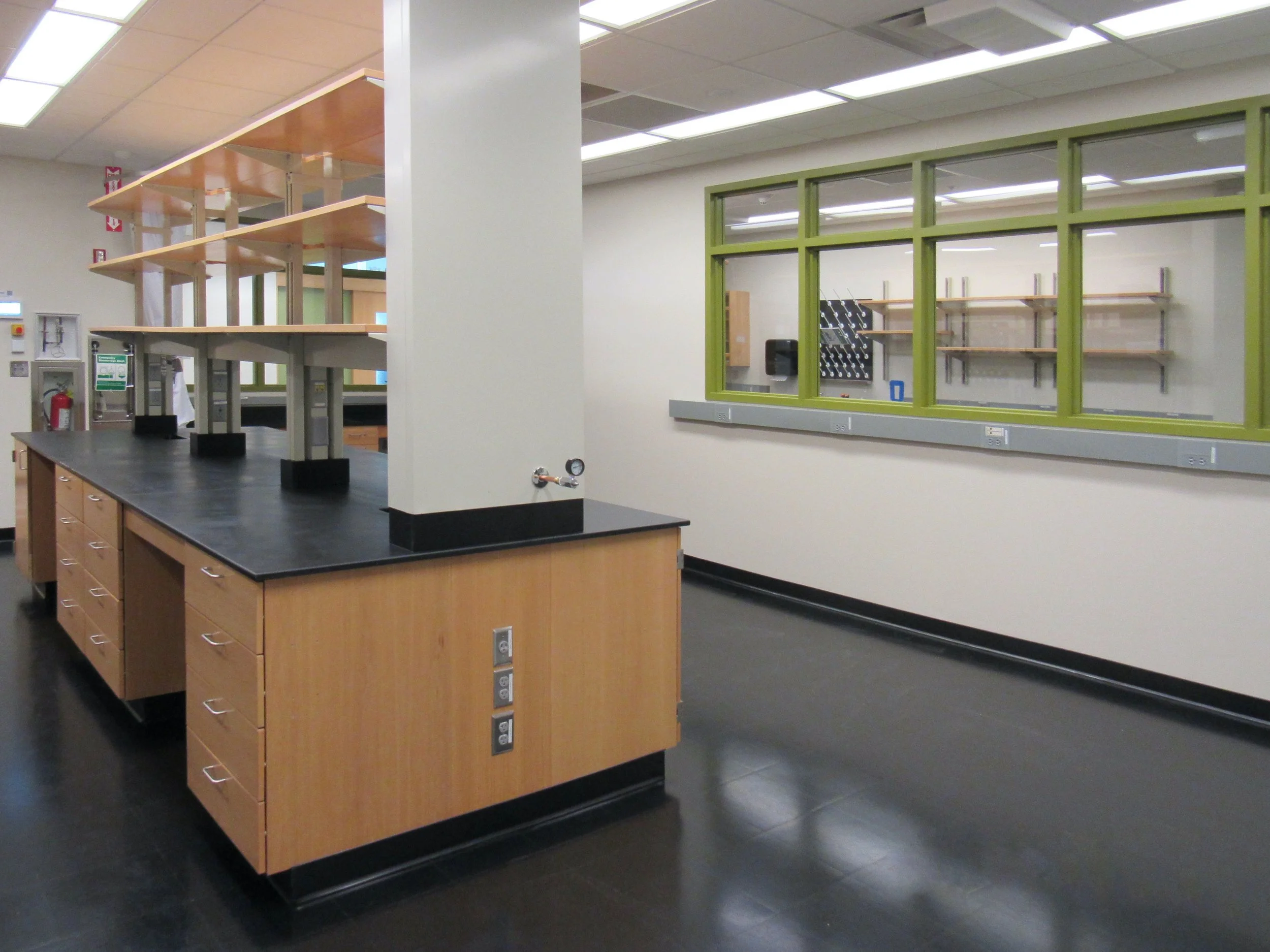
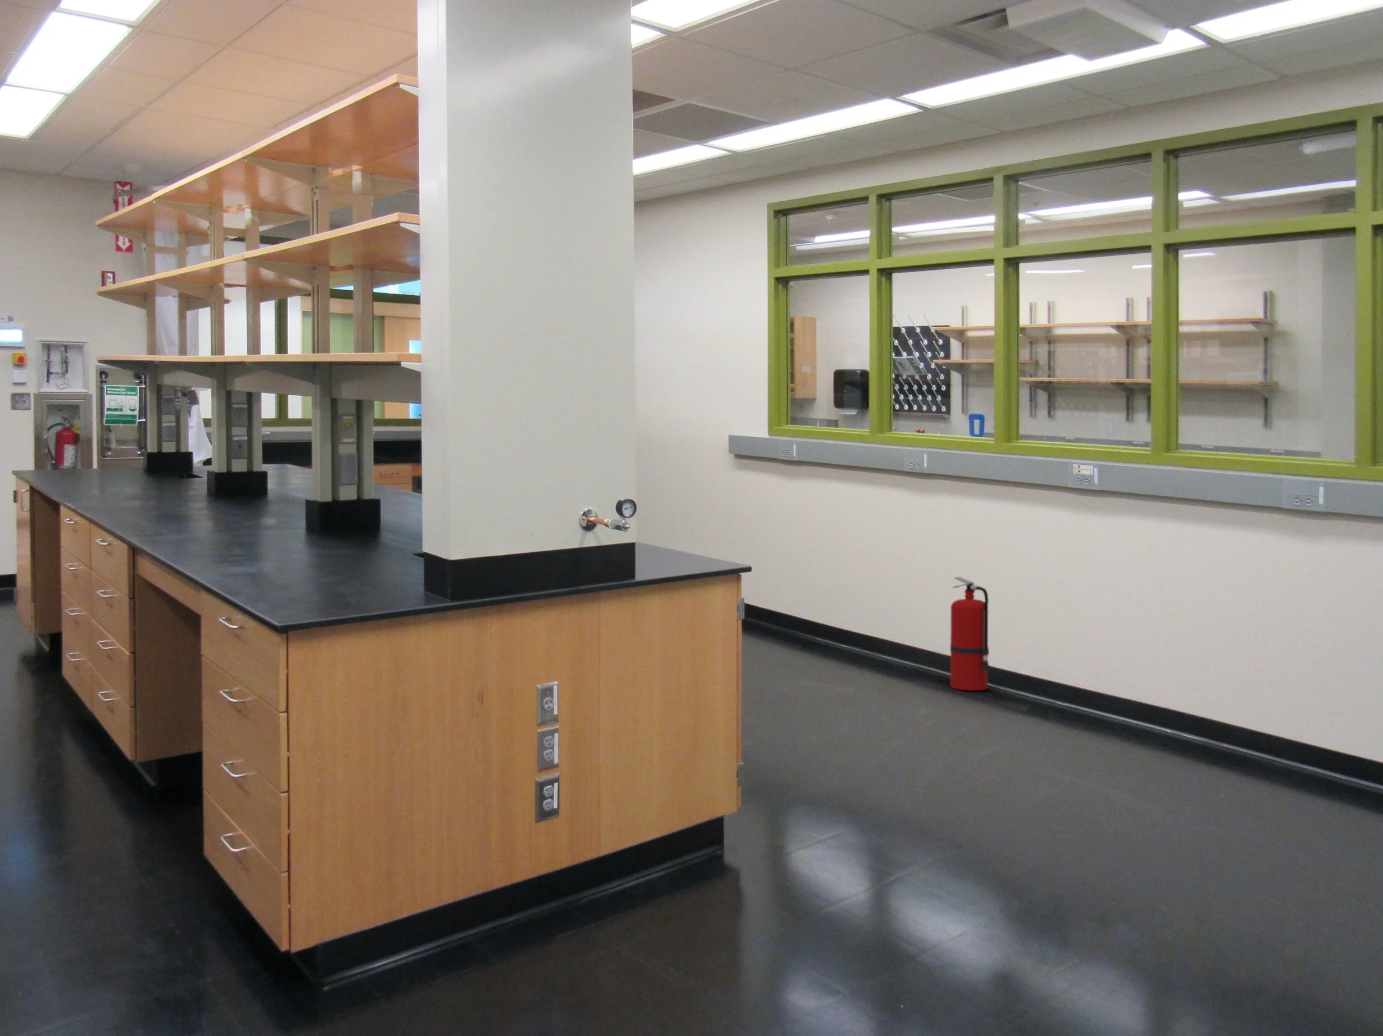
+ fire extinguisher (972, 633)
